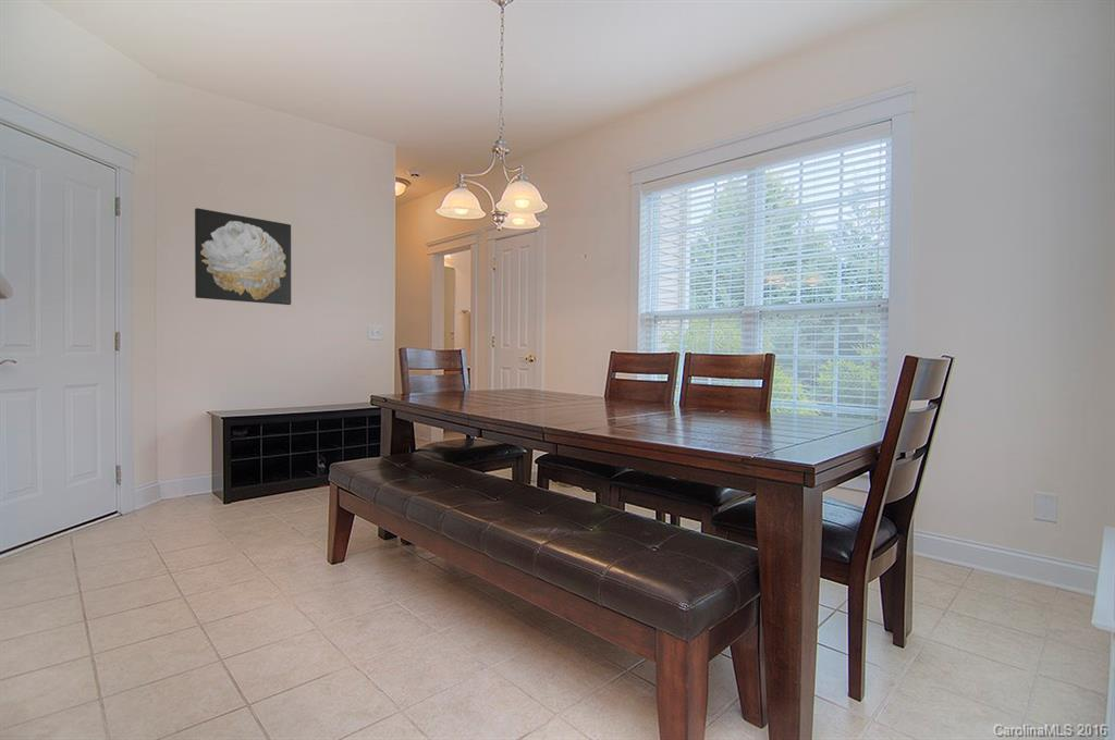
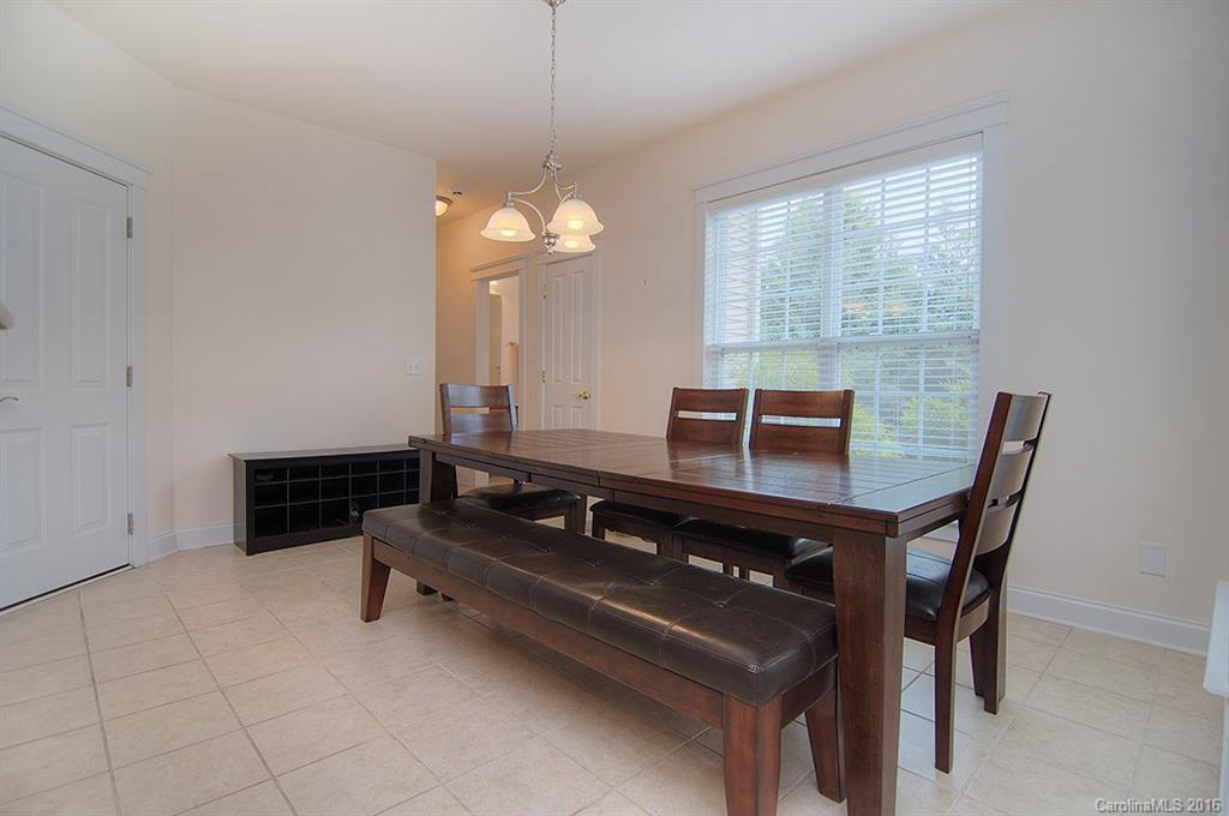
- wall art (245, 259)
